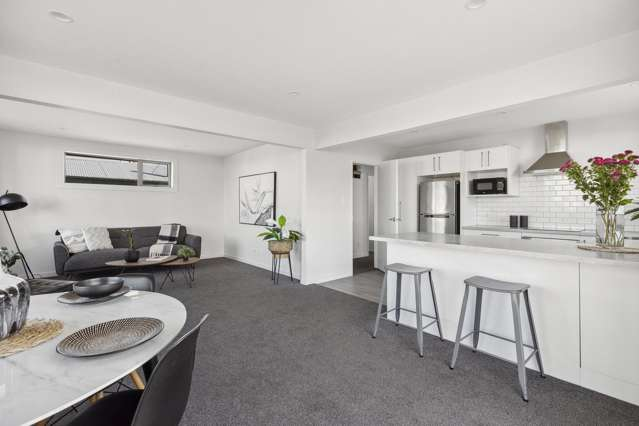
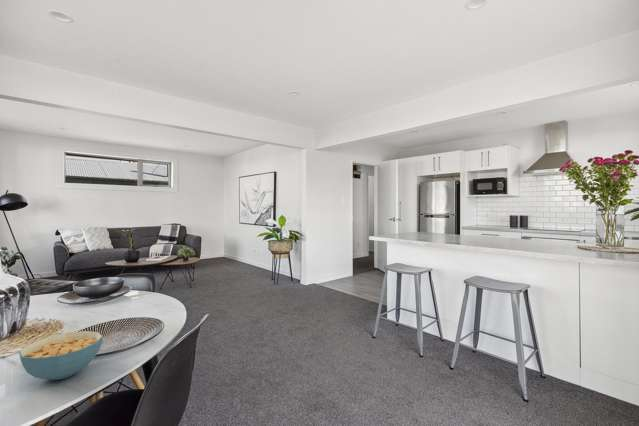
+ cereal bowl (63, 359)
